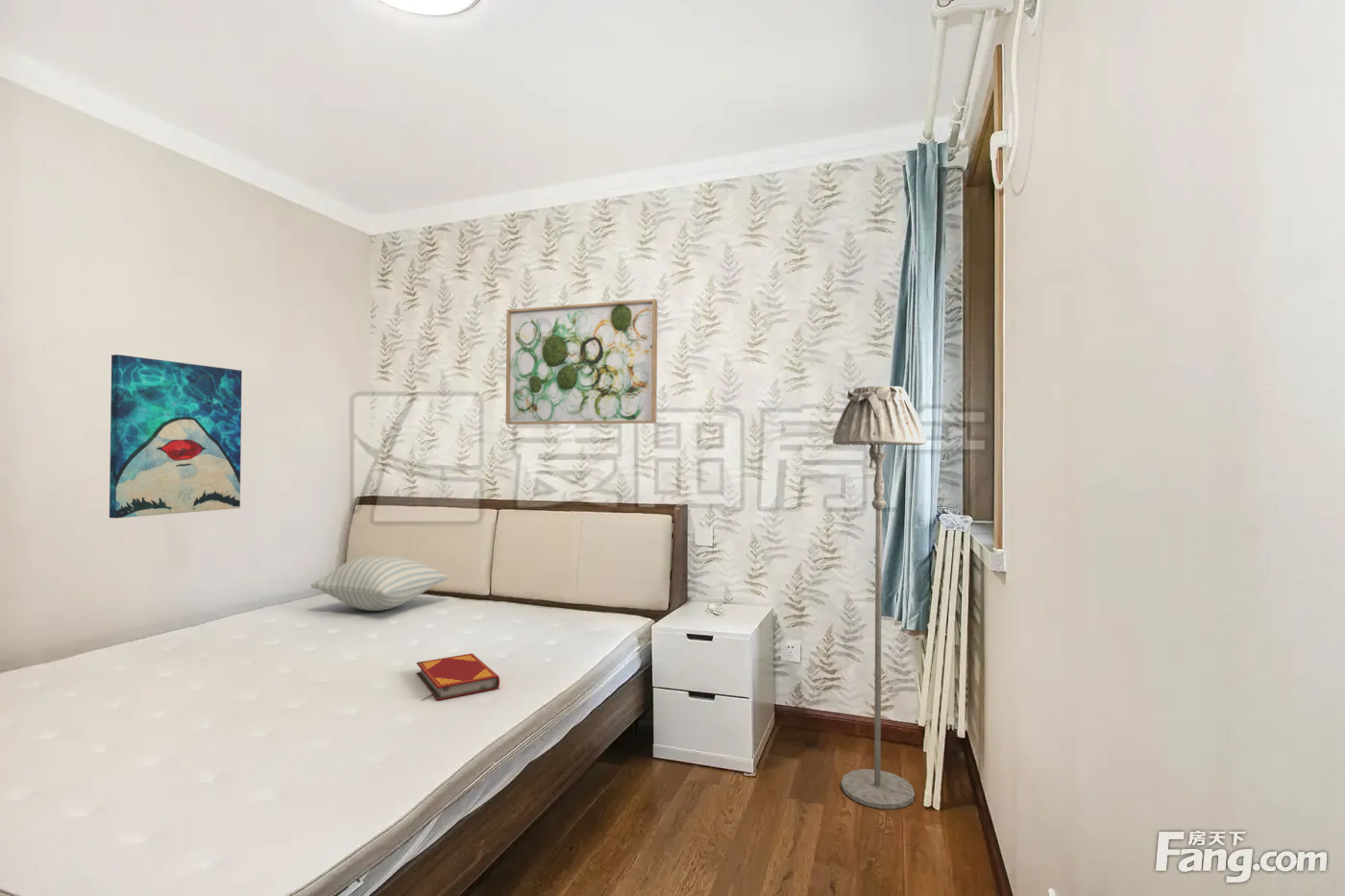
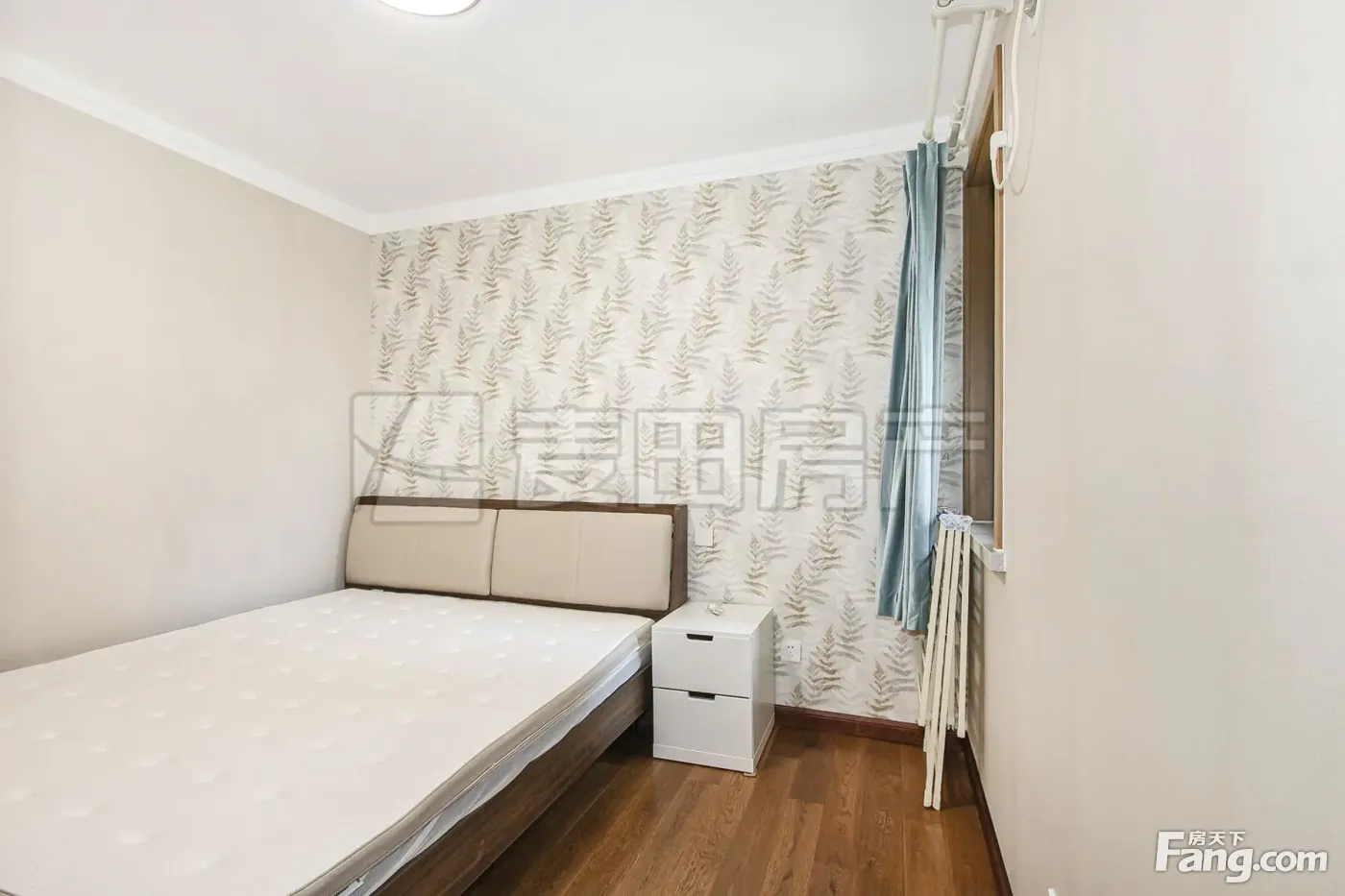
- pillow (381, 581)
- floor lamp (877, 588)
- wall art (577, 364)
- wall art (181, 437)
- hardback book (456, 674)
